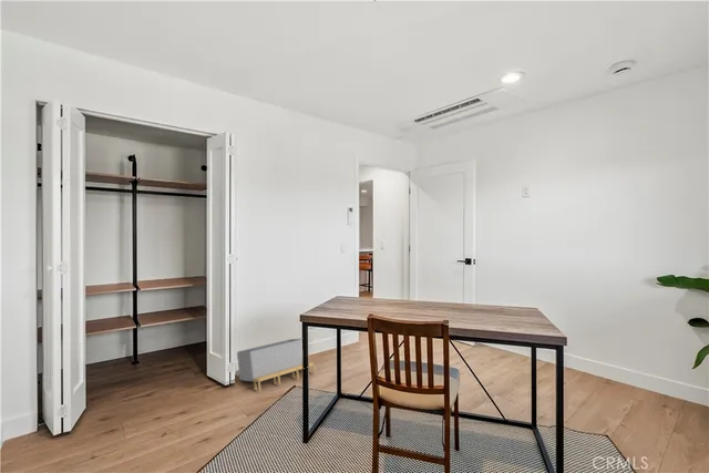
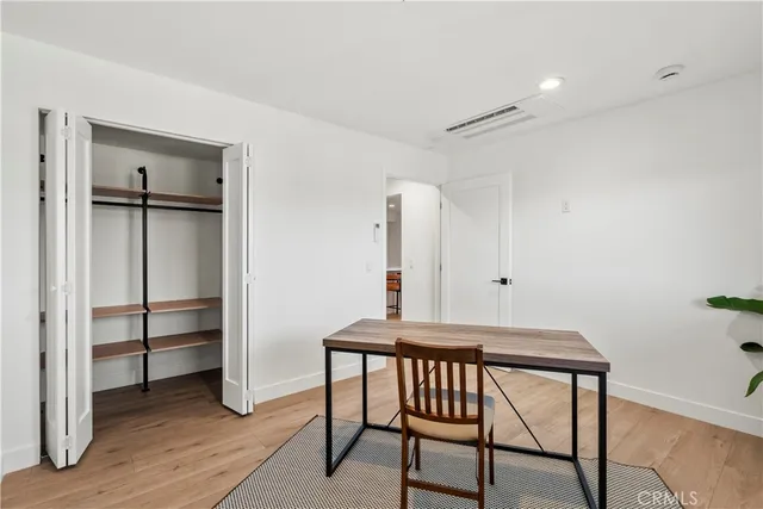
- storage bin (276, 360)
